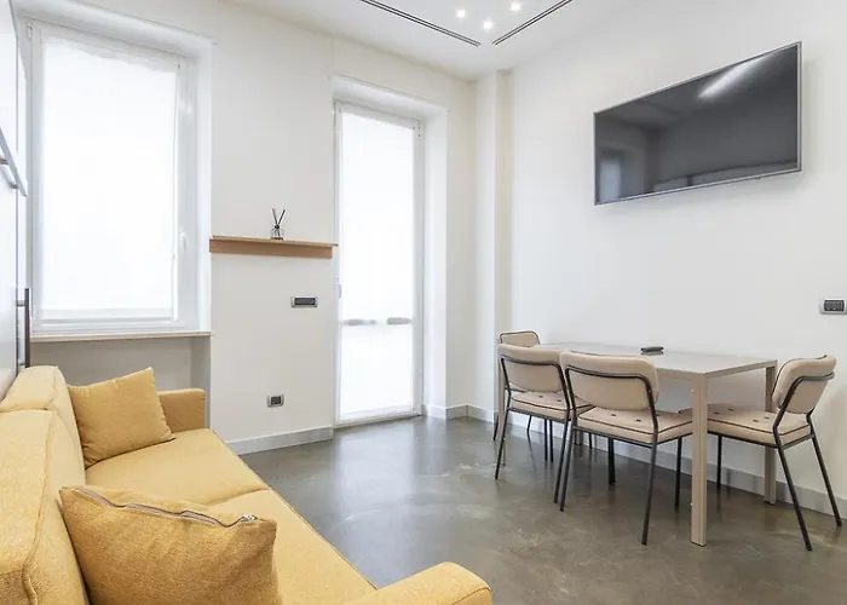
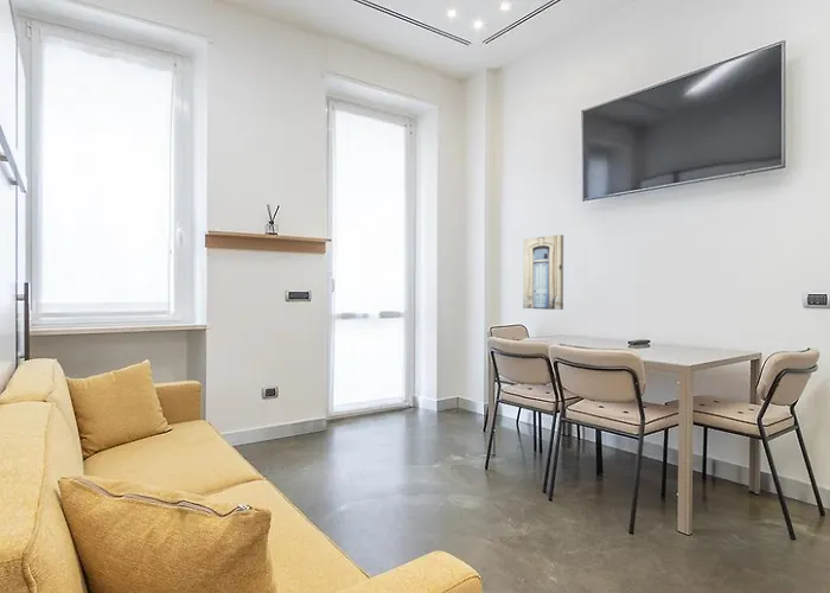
+ wall art (542, 273)
